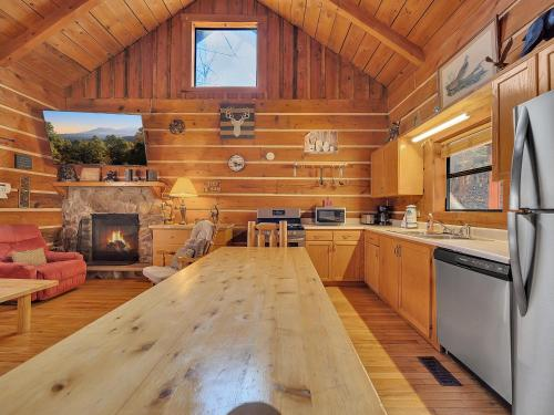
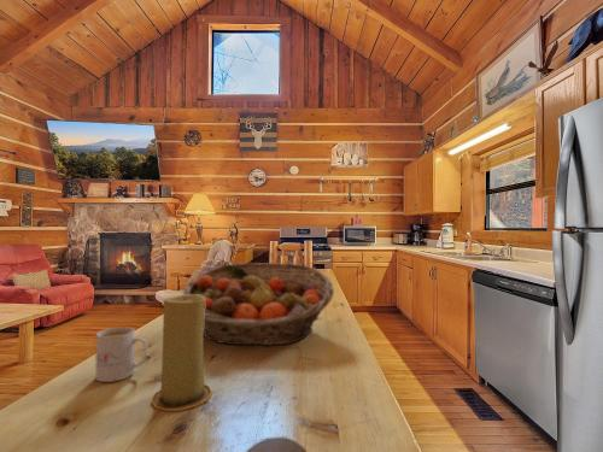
+ candle (182, 346)
+ mug (122, 352)
+ fruit basket (258, 298)
